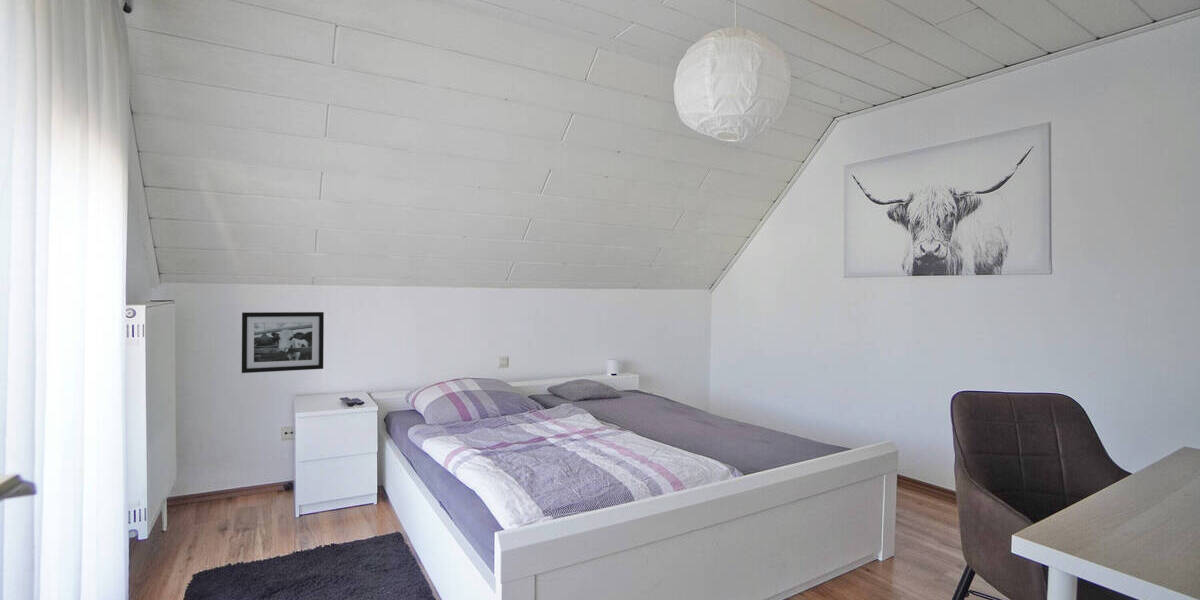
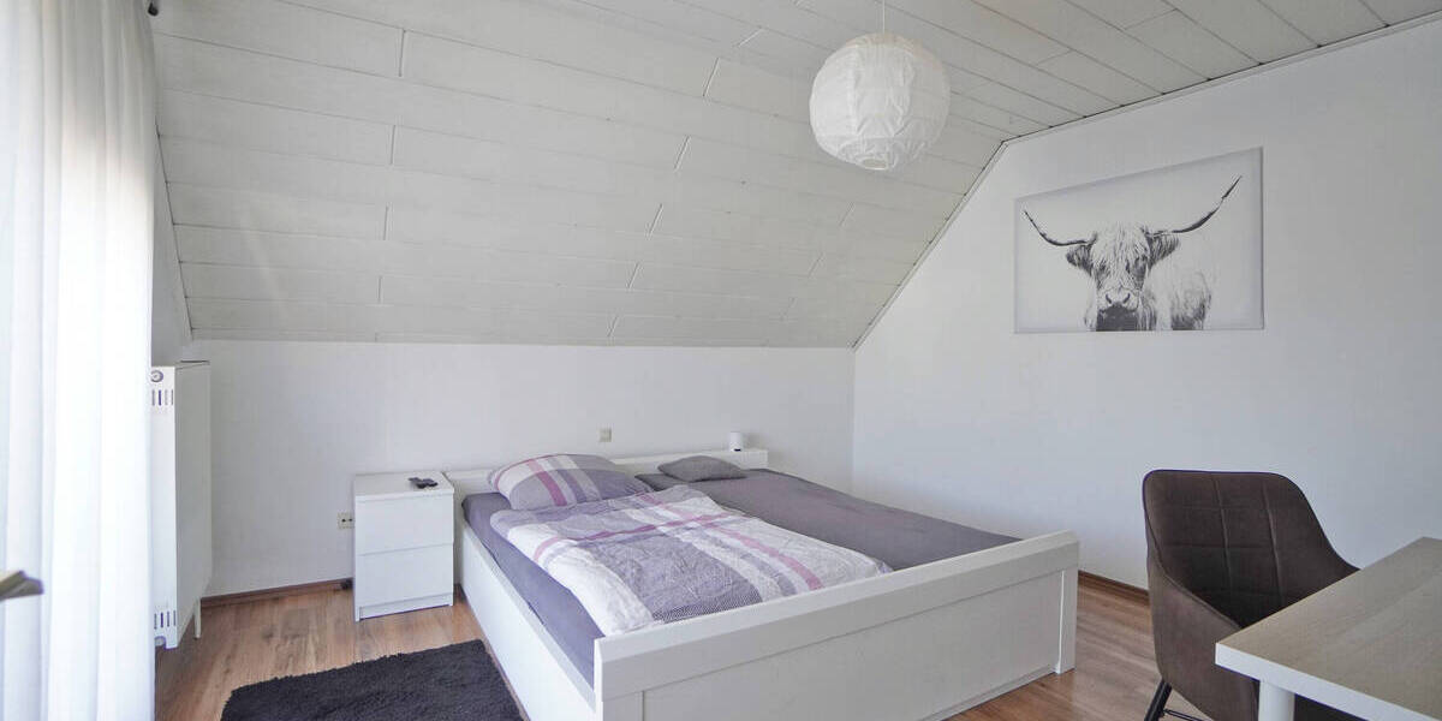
- picture frame (283, 341)
